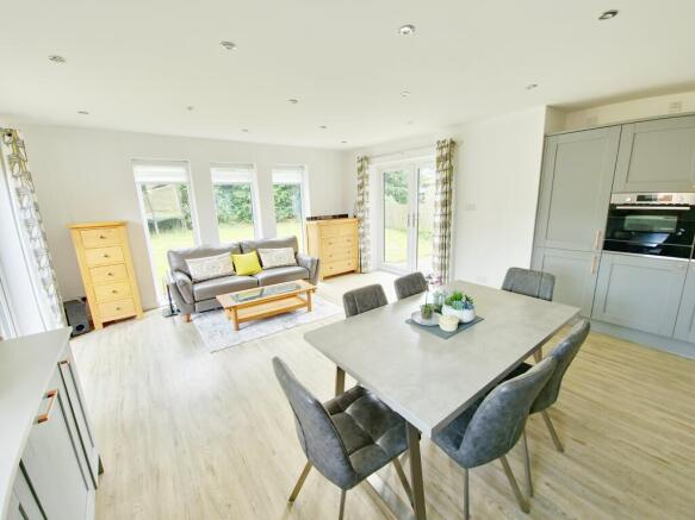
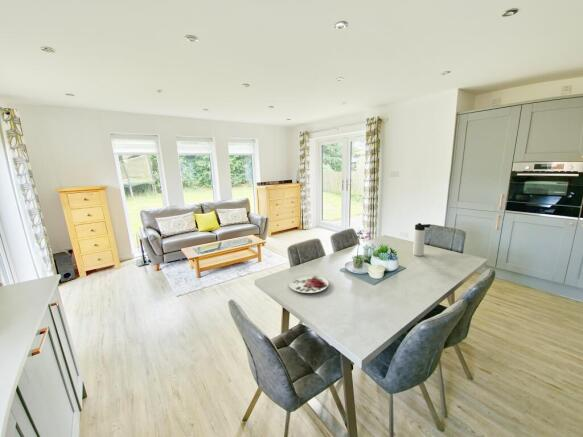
+ thermos bottle (421, 239)
+ plate (308, 282)
